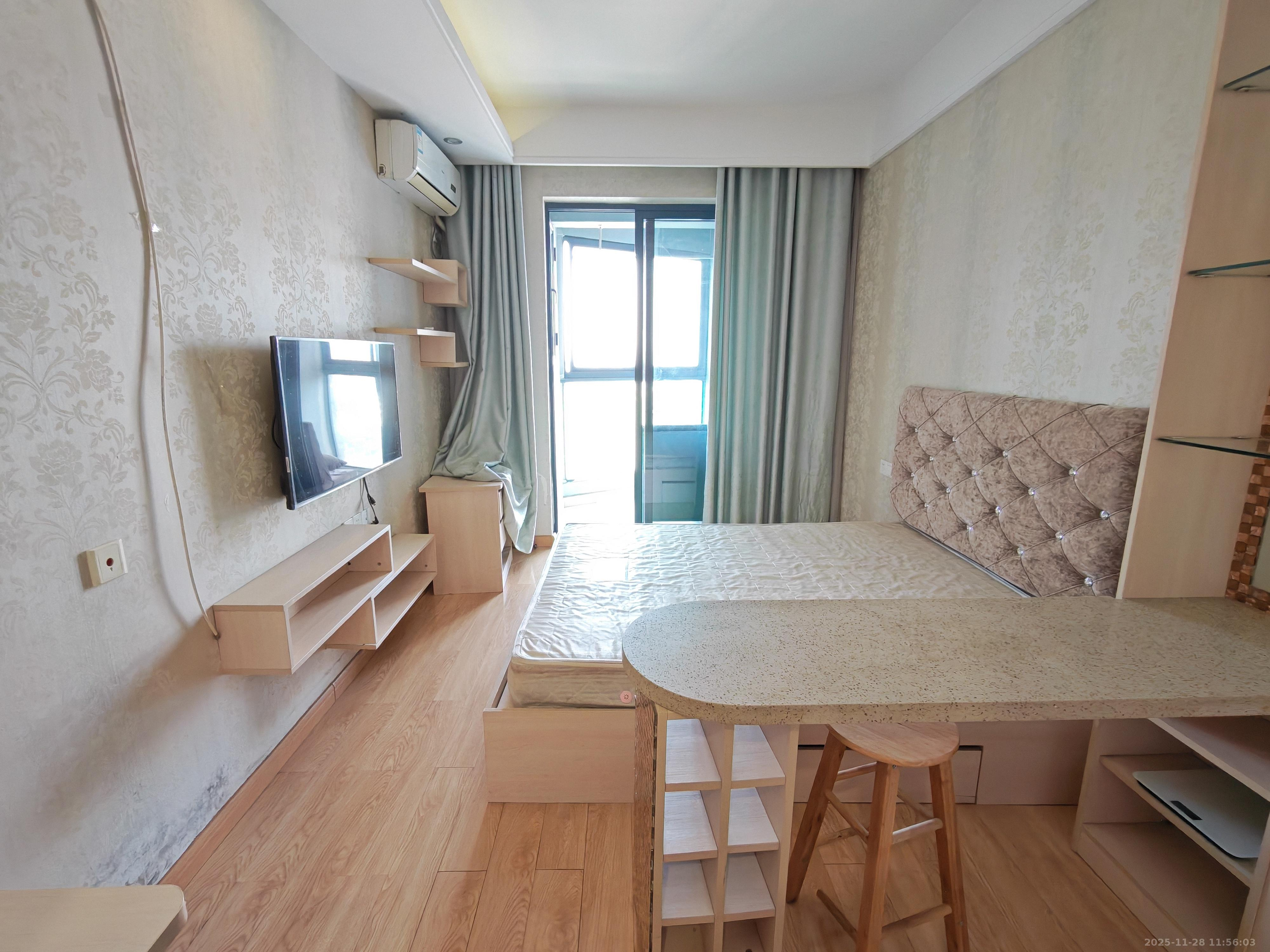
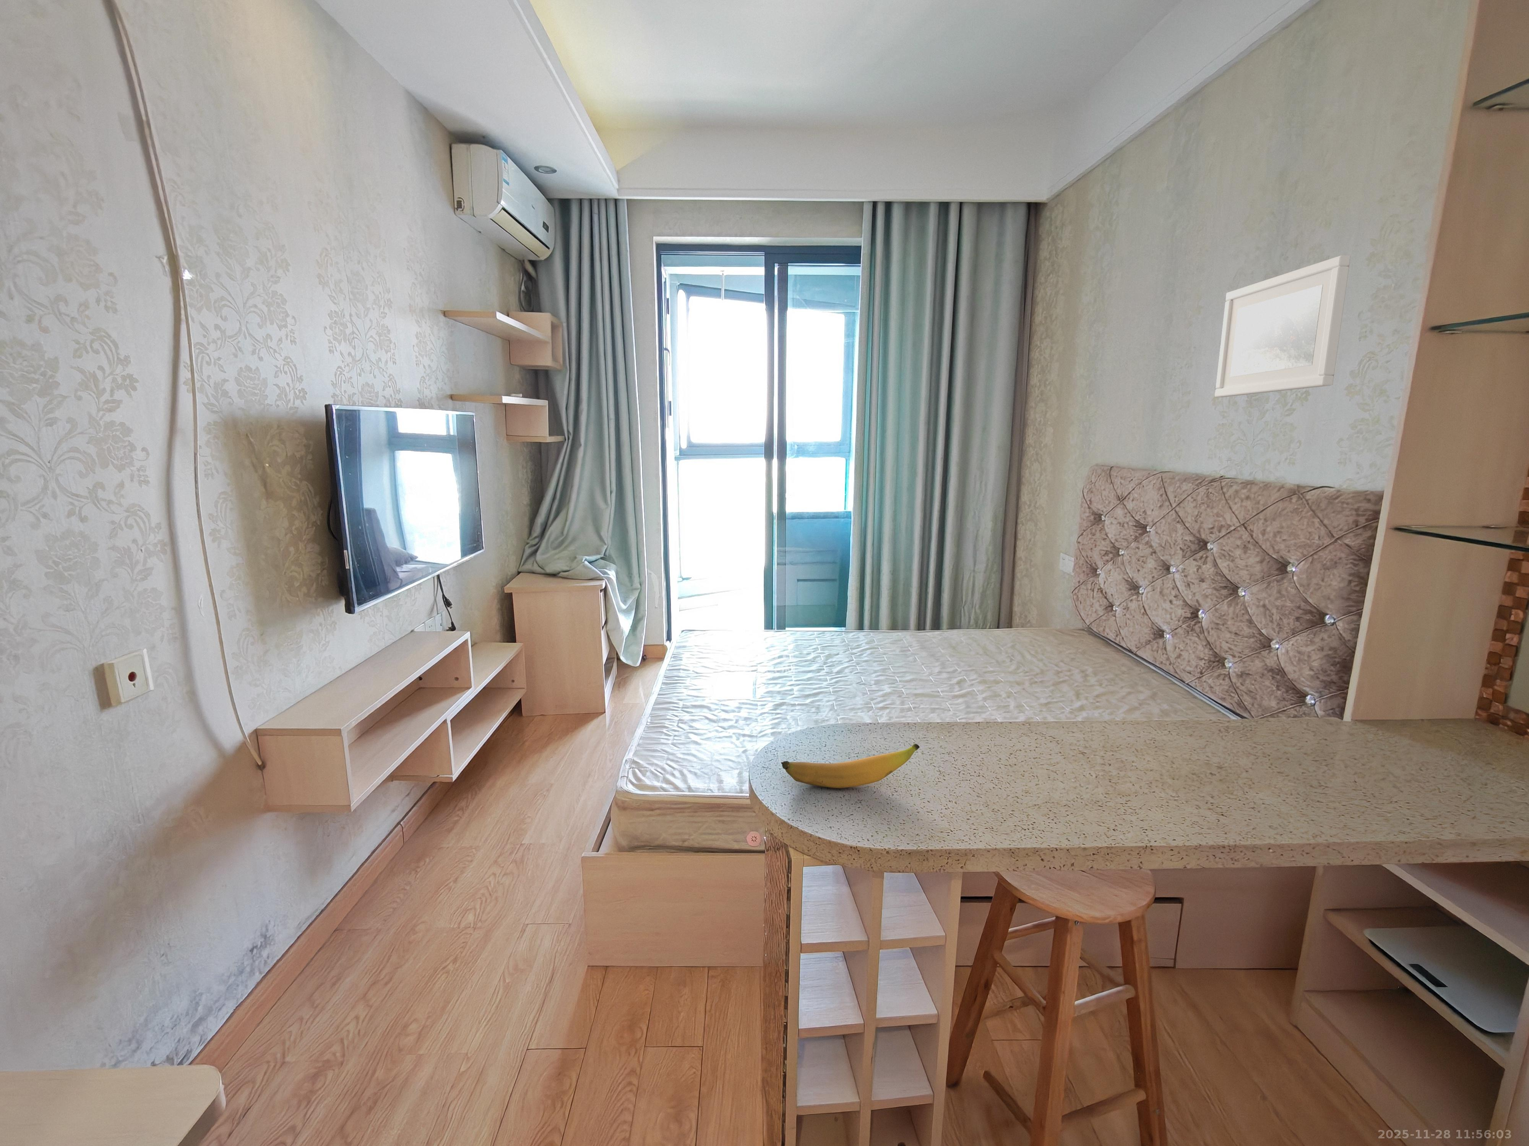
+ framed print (1275, 335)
+ banana (850, 766)
